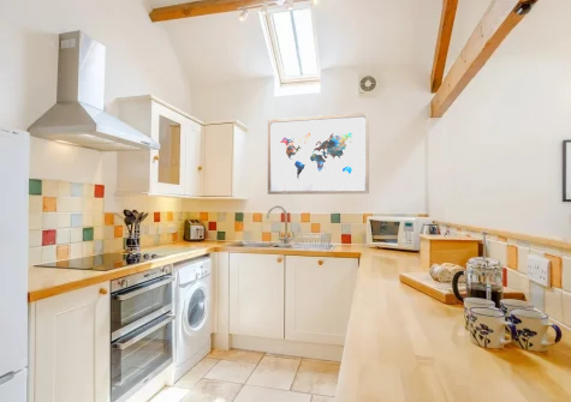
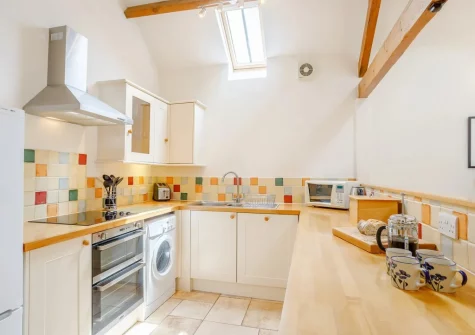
- wall art (316, 155)
